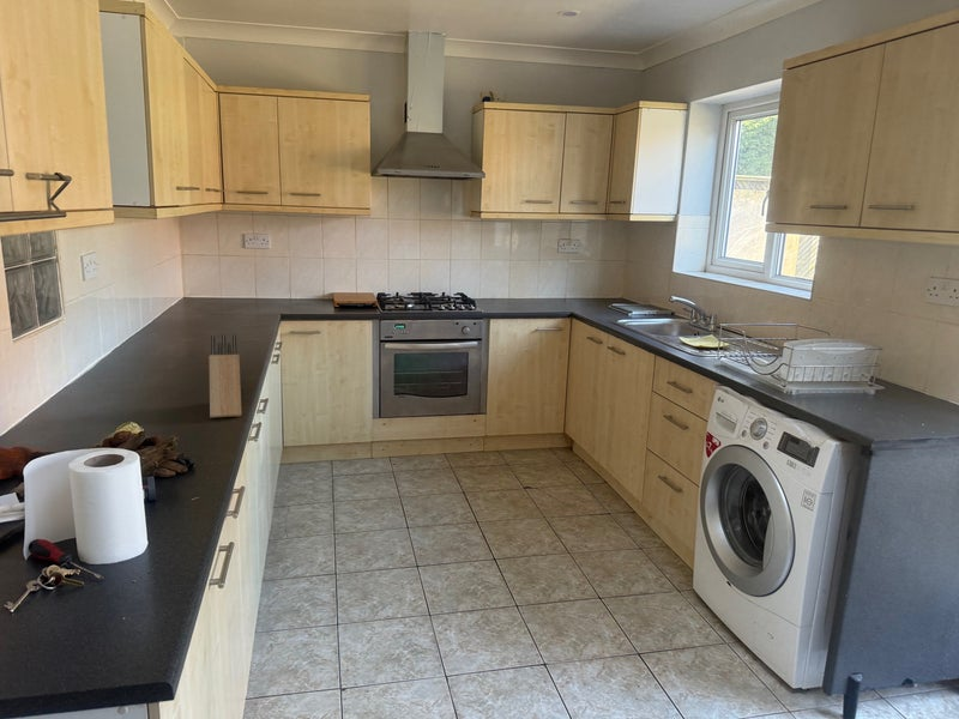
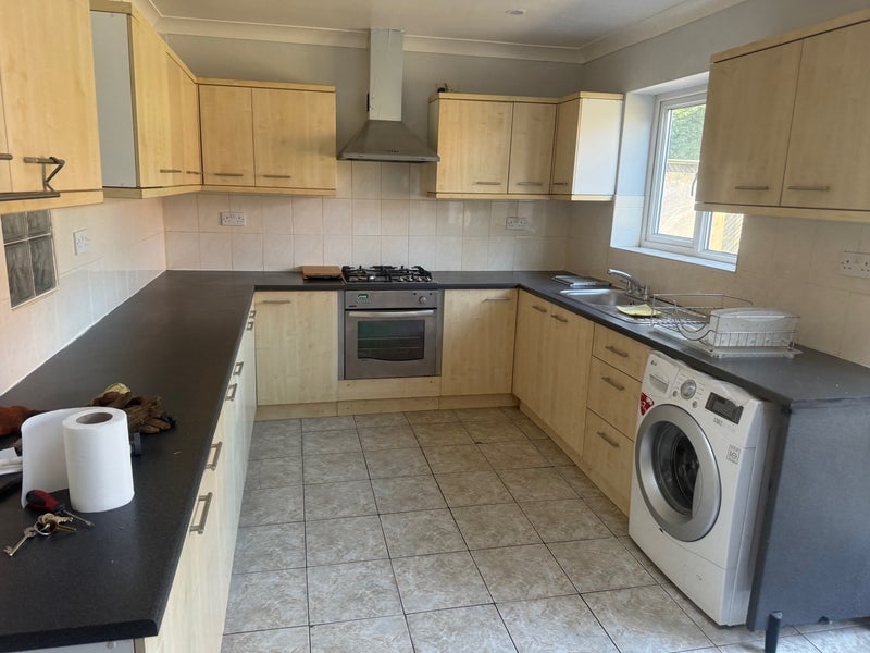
- knife block (224, 373)
